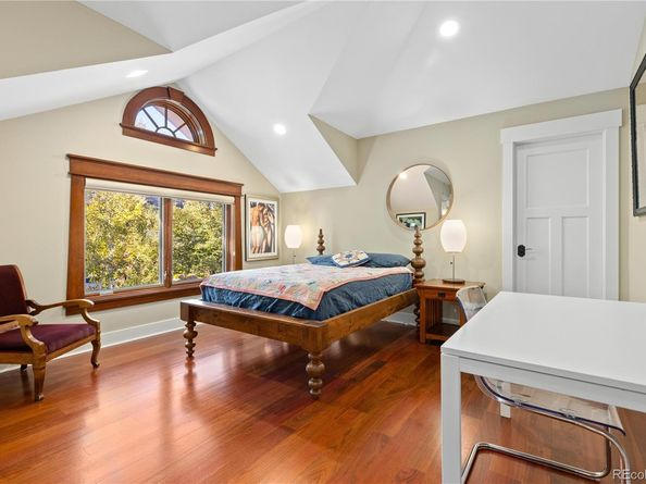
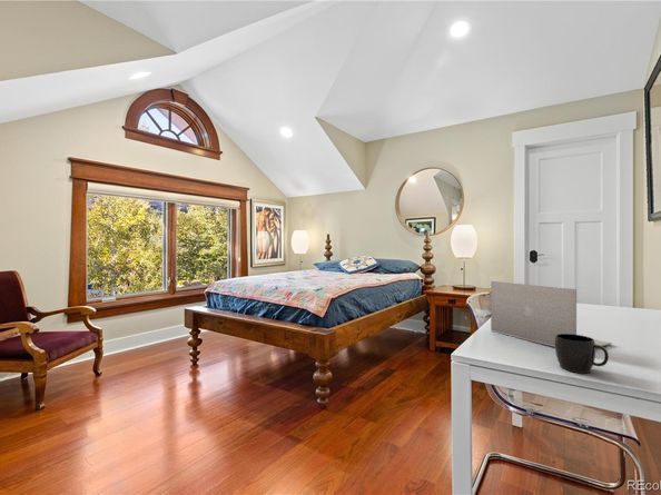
+ mug (580, 354)
+ laptop (546, 309)
